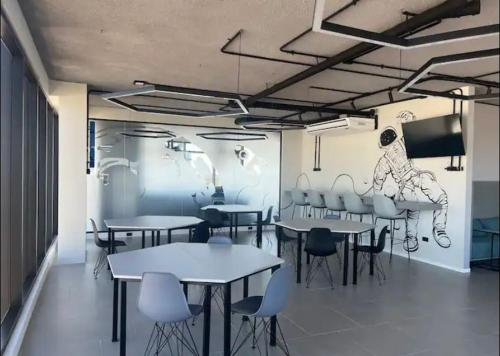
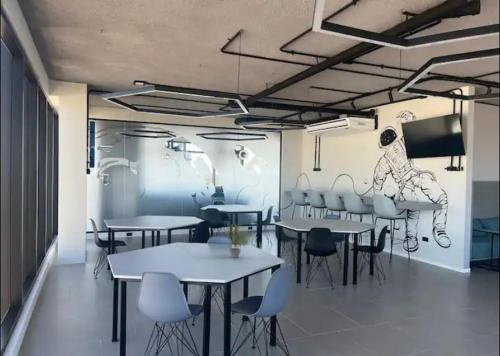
+ potted plant (237, 238)
